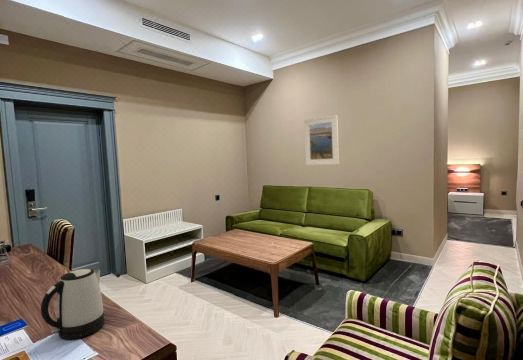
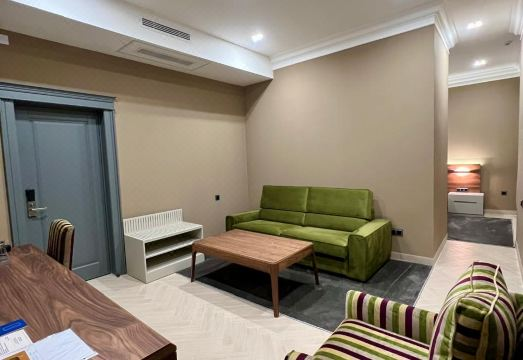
- kettle (73, 302)
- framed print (321, 141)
